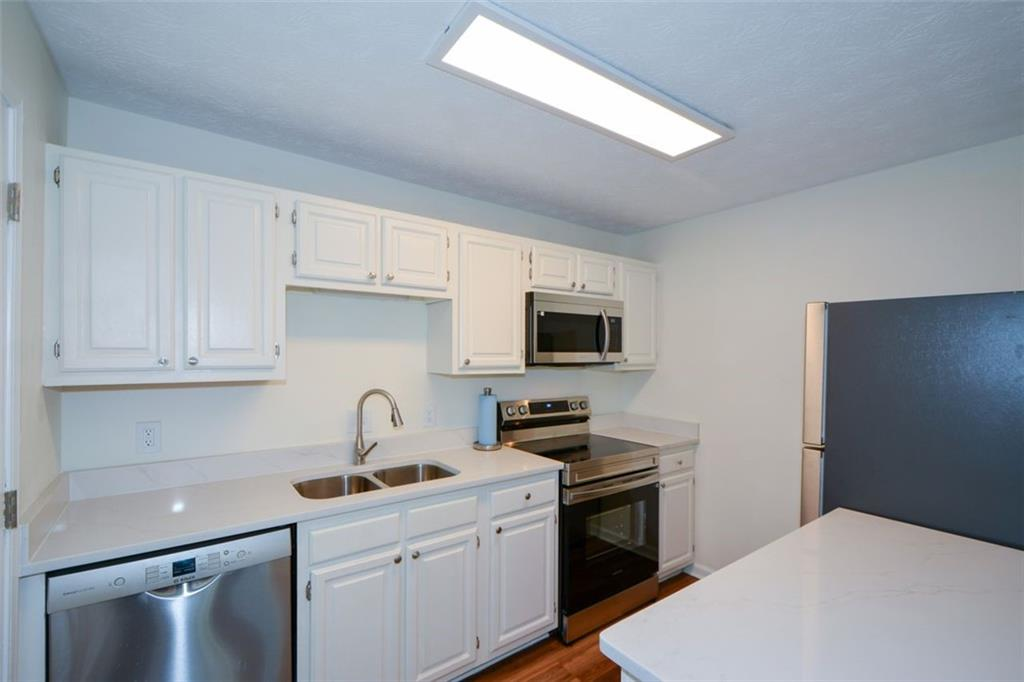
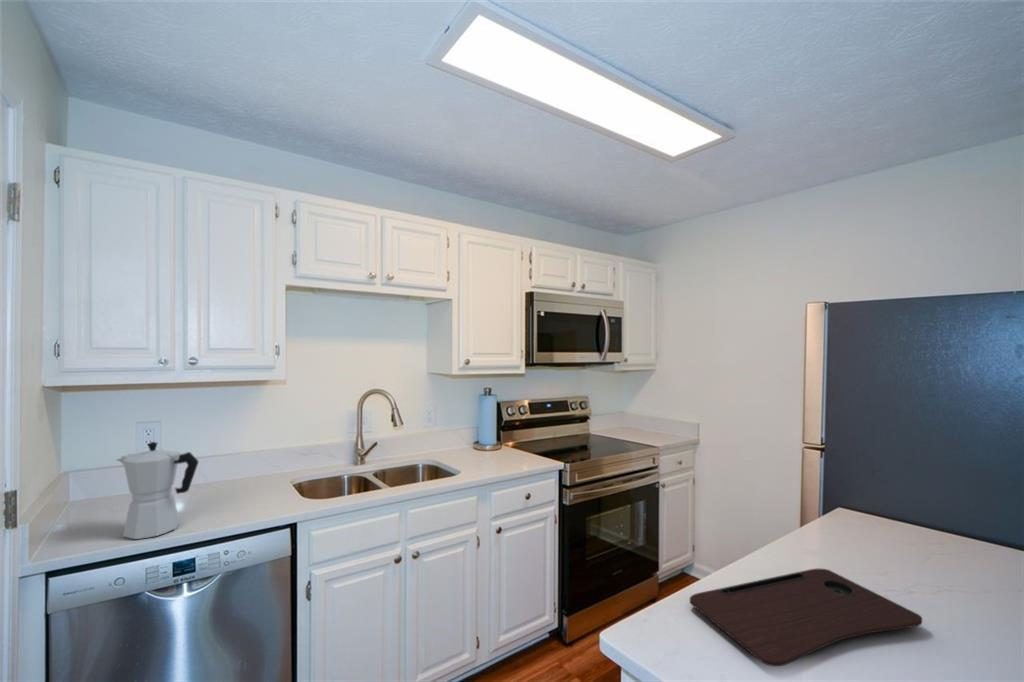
+ moka pot (157, 485)
+ cutting board (801, 611)
